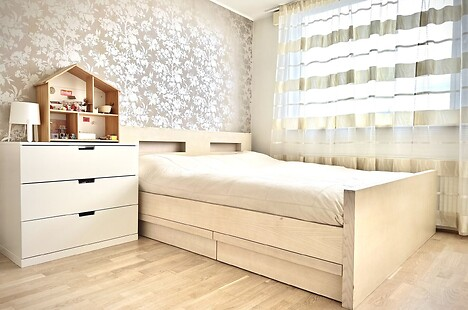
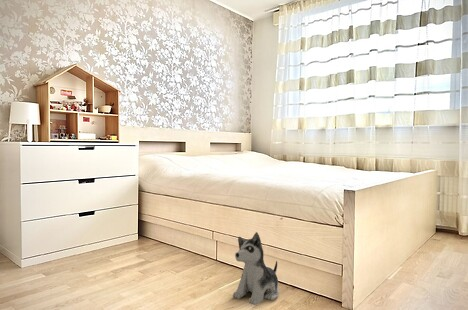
+ plush toy (259, 261)
